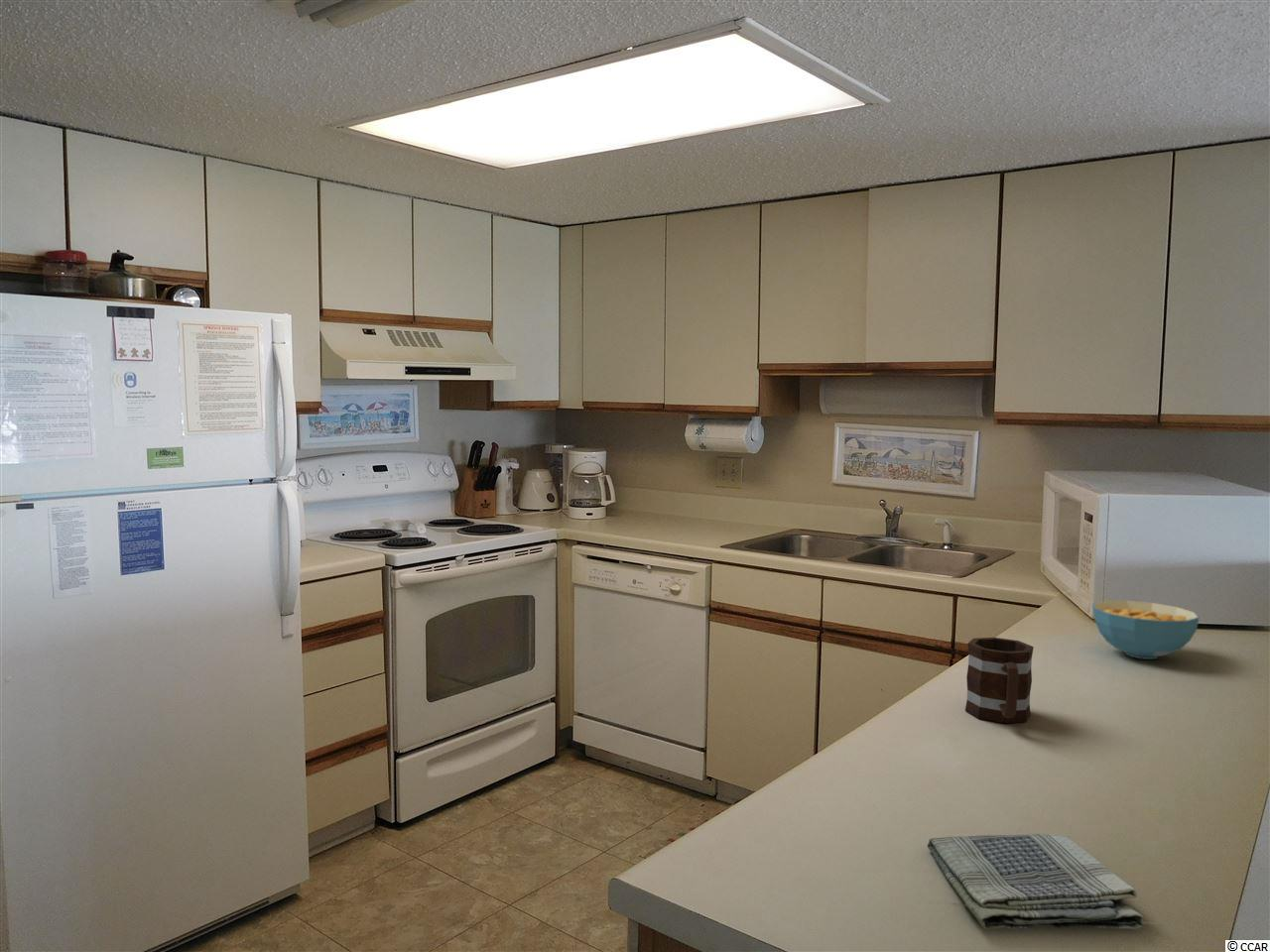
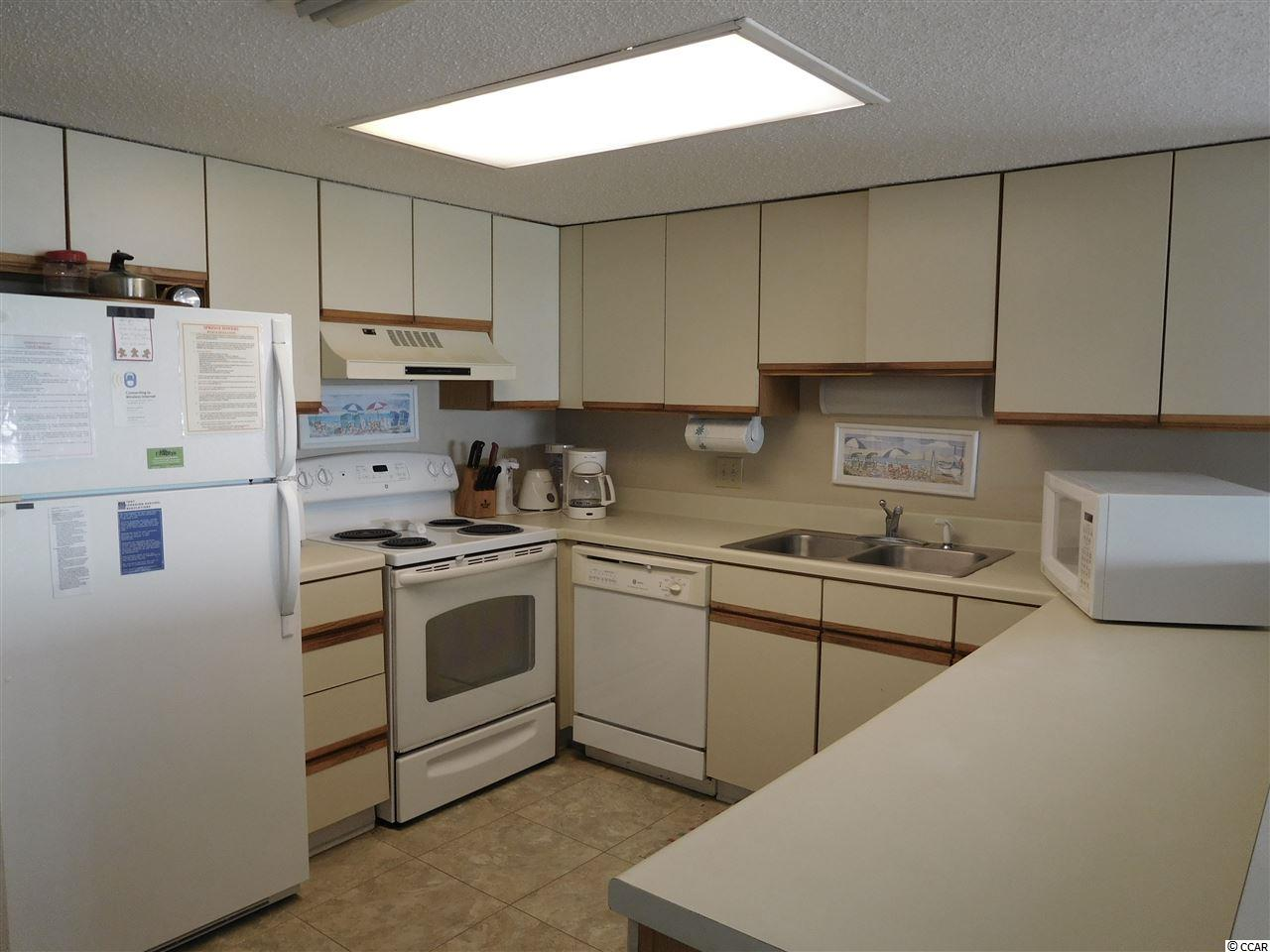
- dish towel (1029, 874)
- mug (1002, 682)
- cereal bowl (1142, 633)
